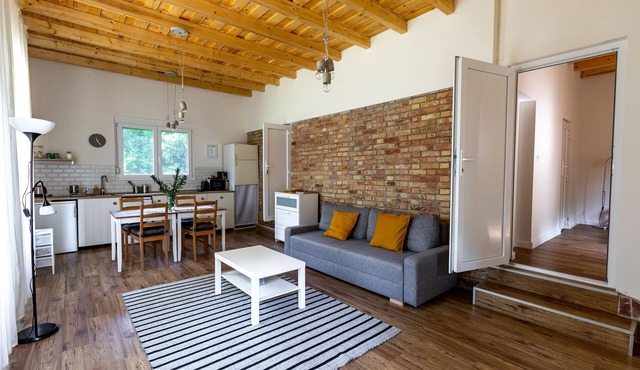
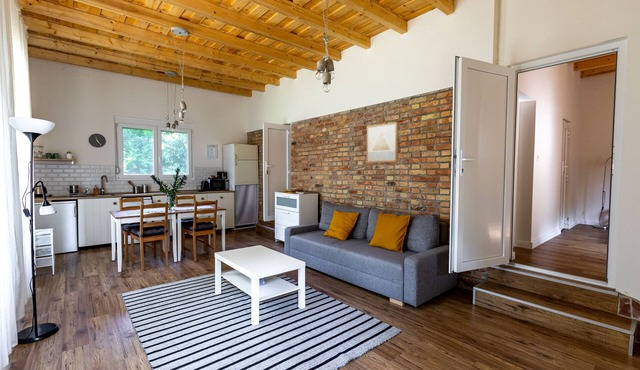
+ wall art (381, 143)
